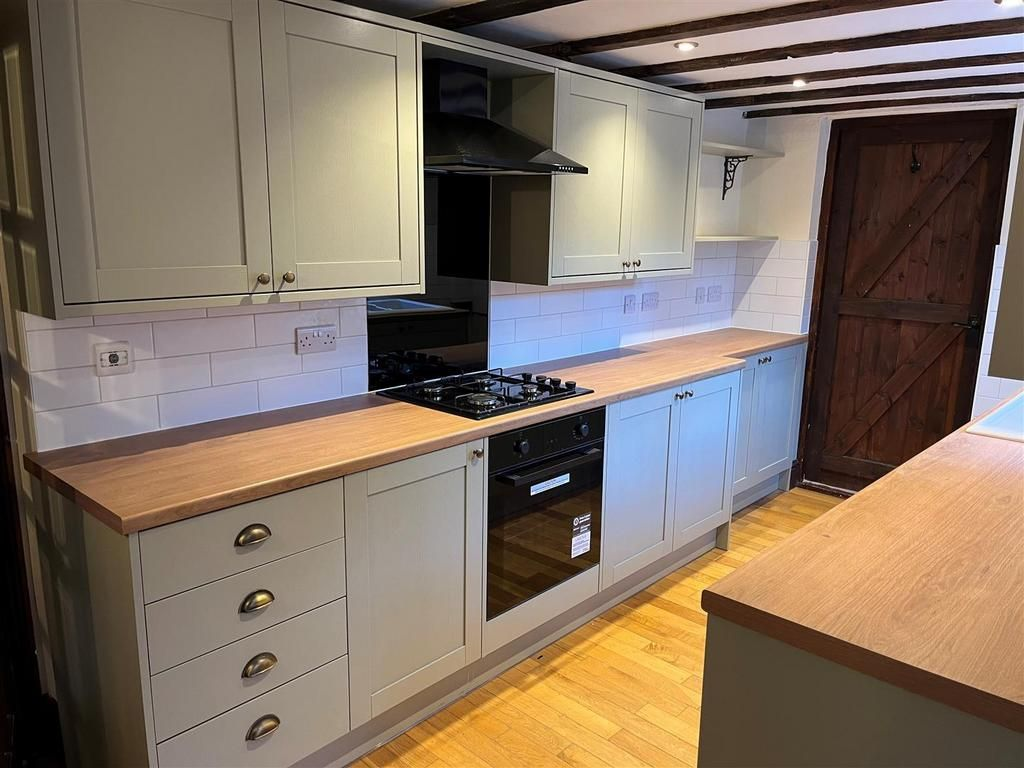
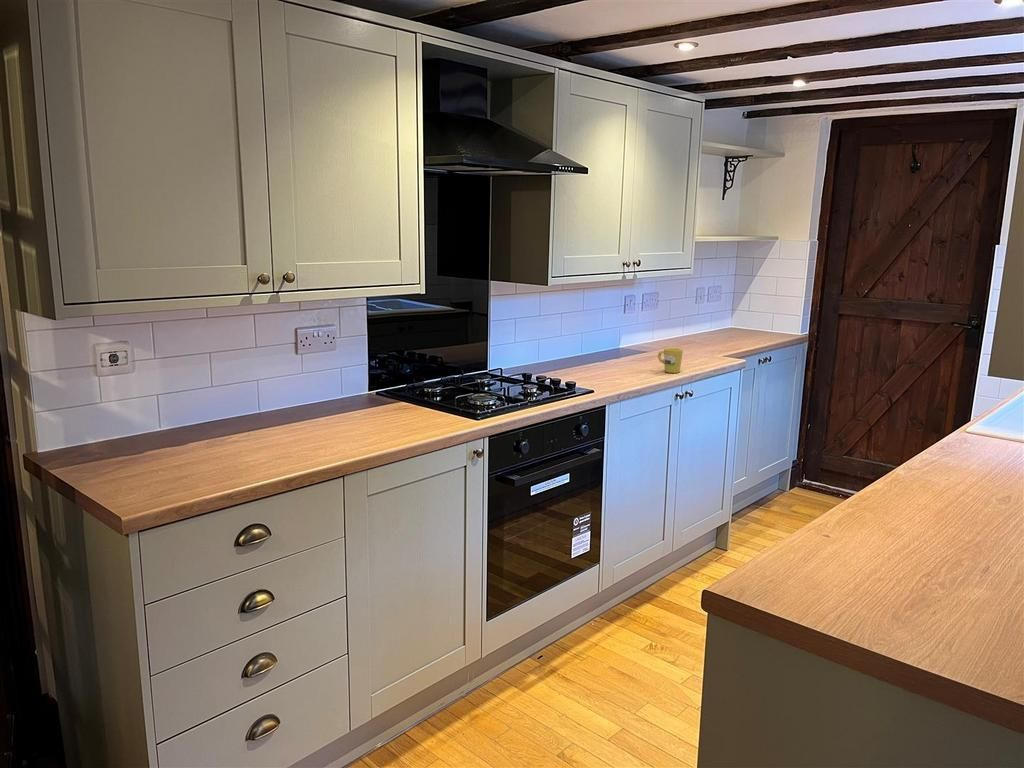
+ mug (669, 359)
